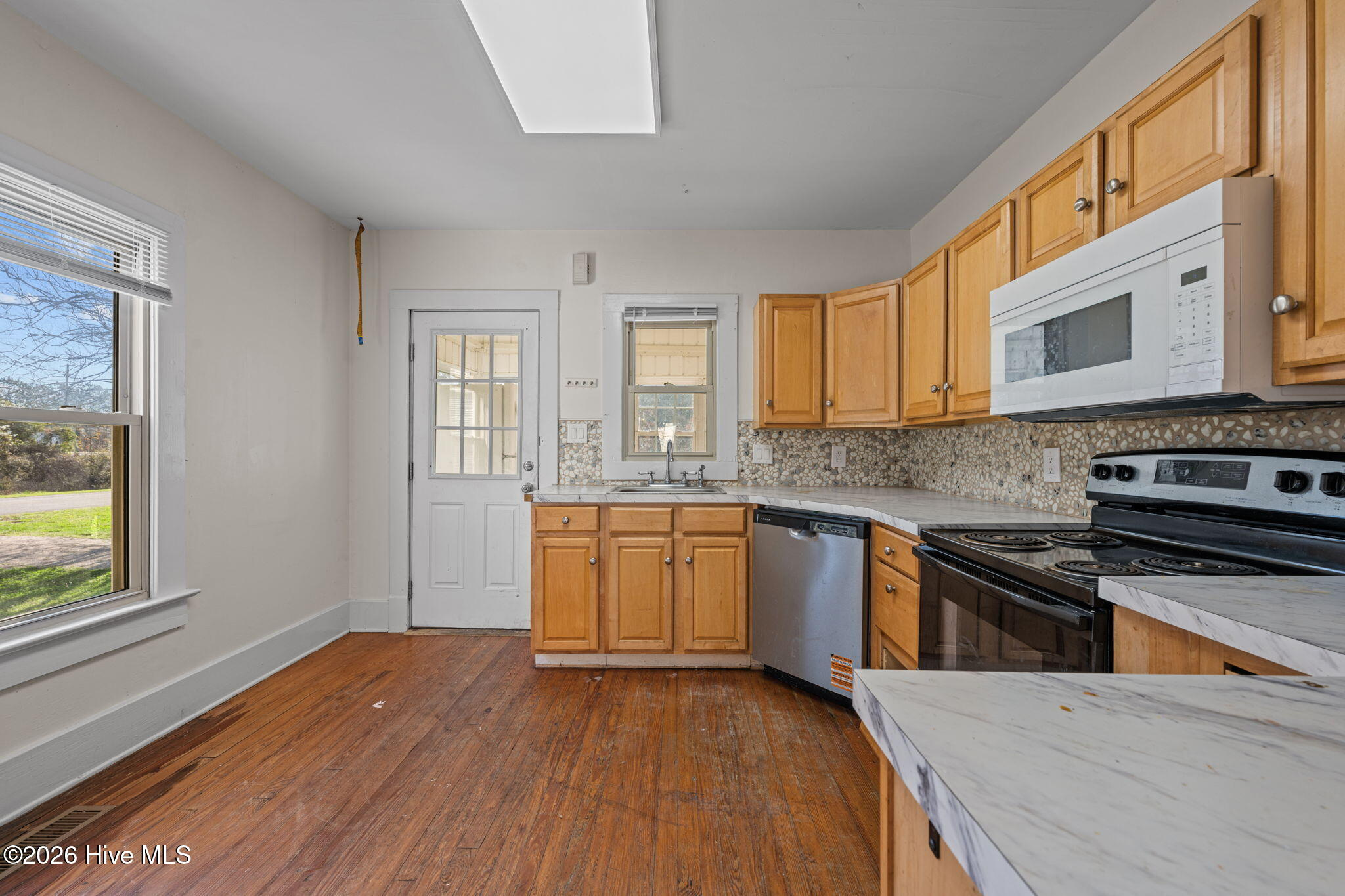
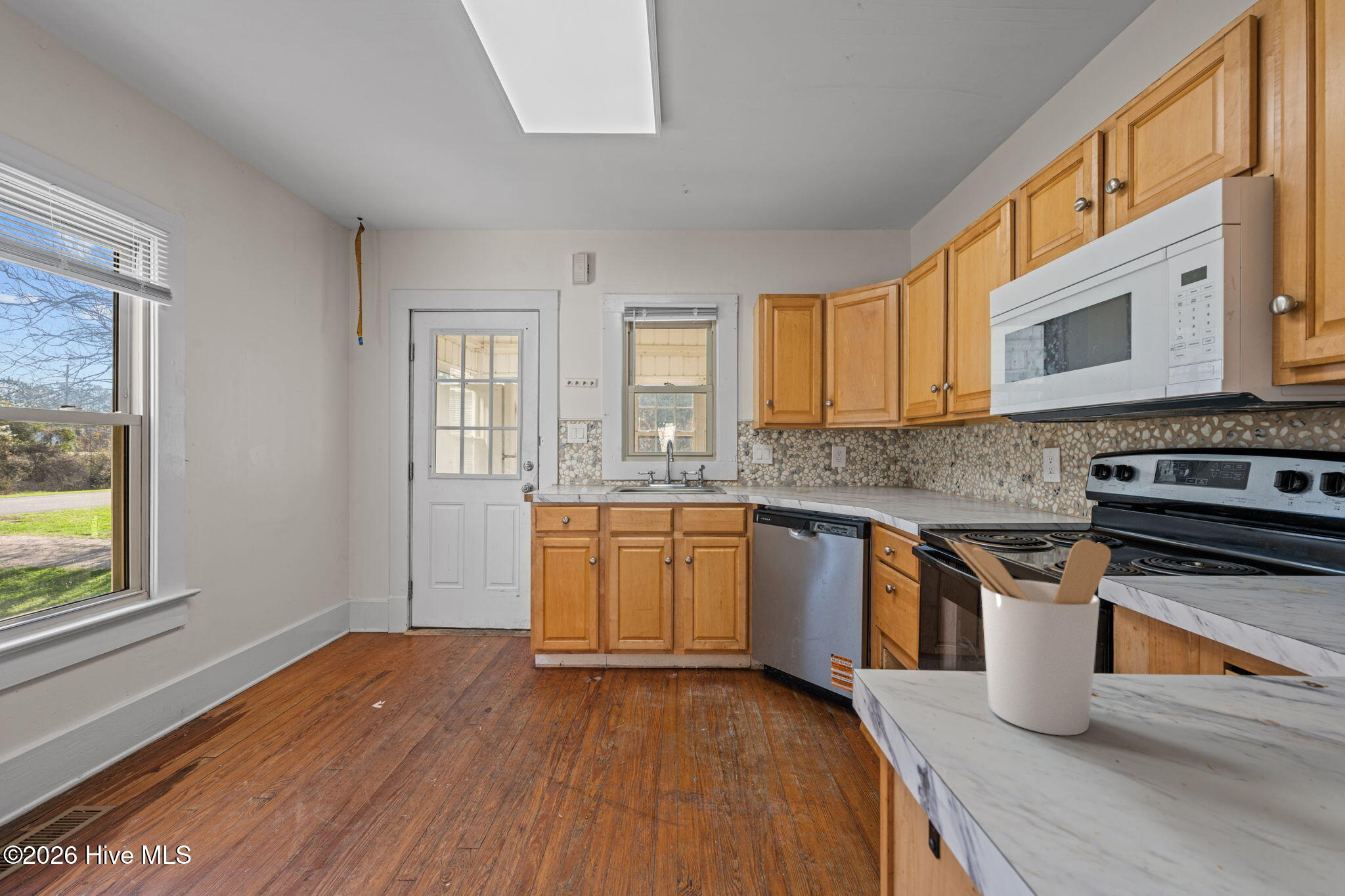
+ utensil holder (1017, 624)
